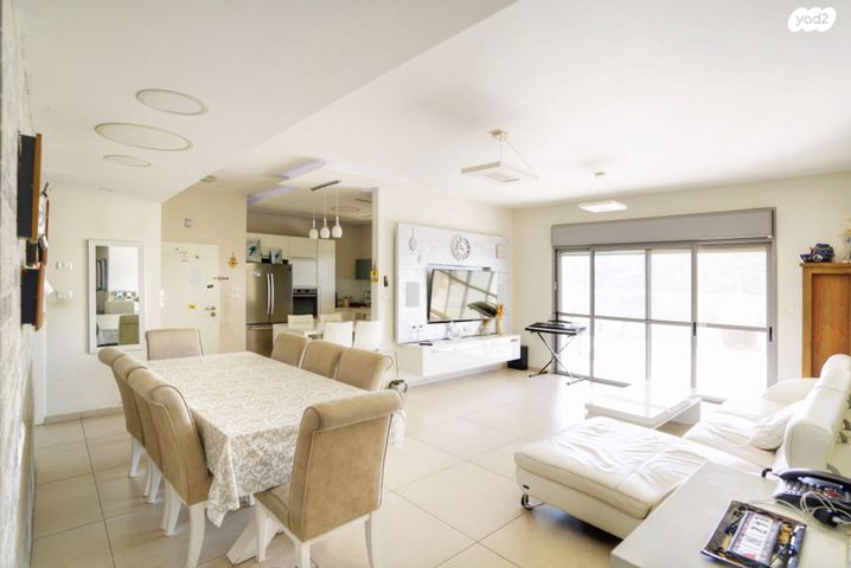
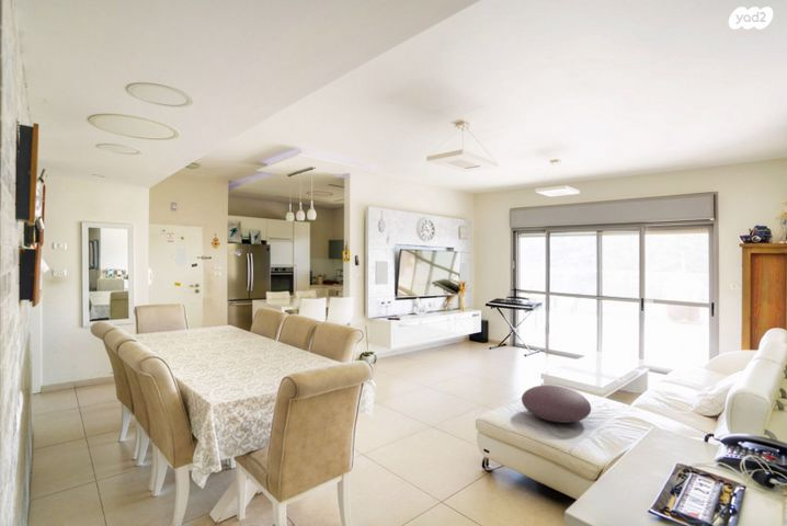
+ cushion (555, 402)
